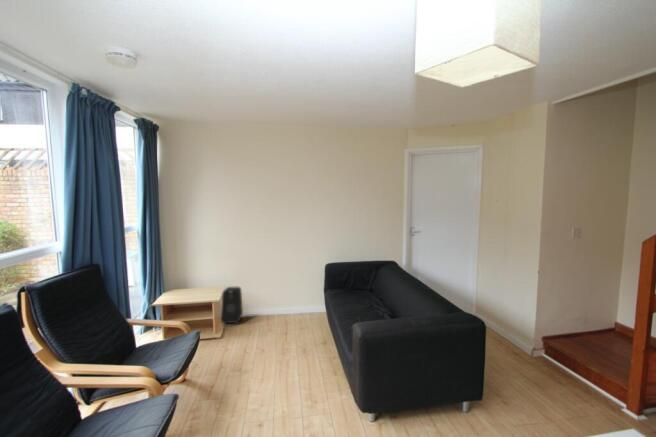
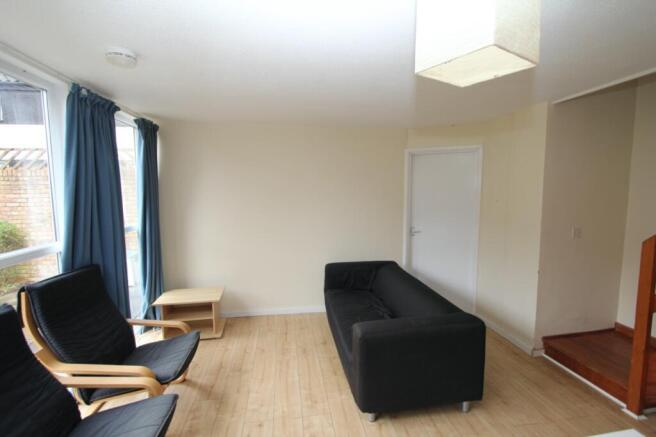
- speaker (232, 304)
